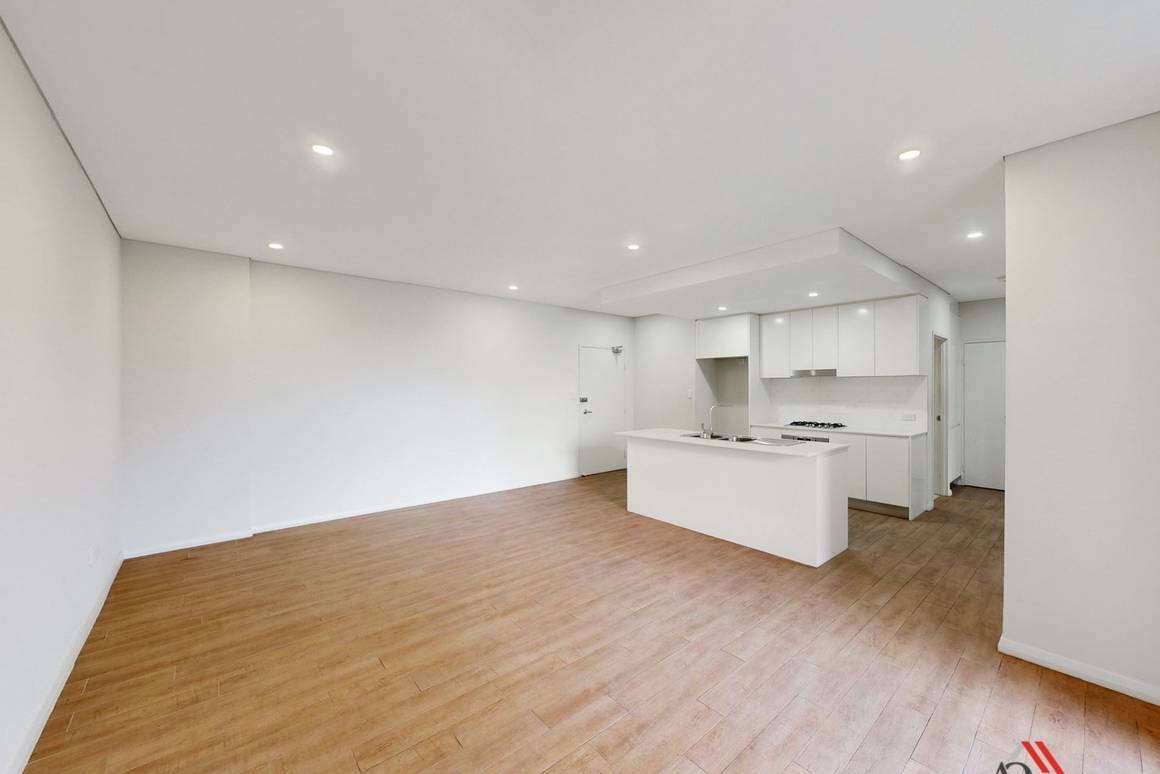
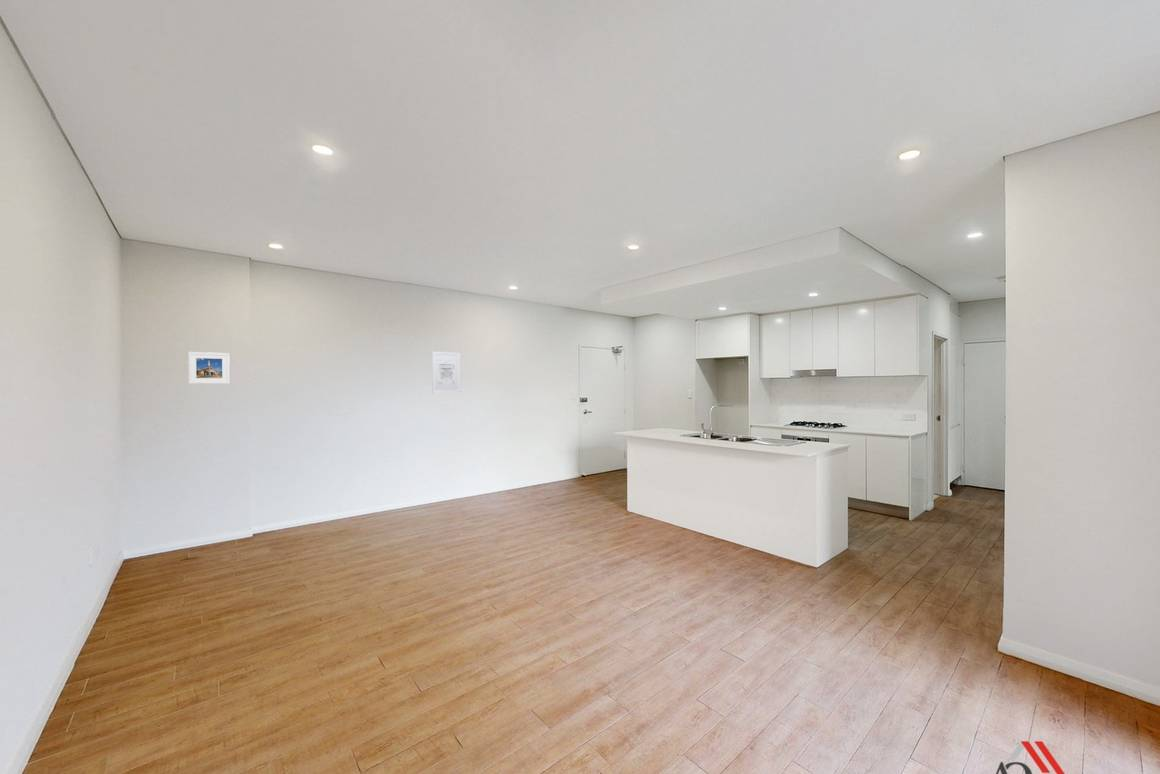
+ wall art (446, 372)
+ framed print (209, 368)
